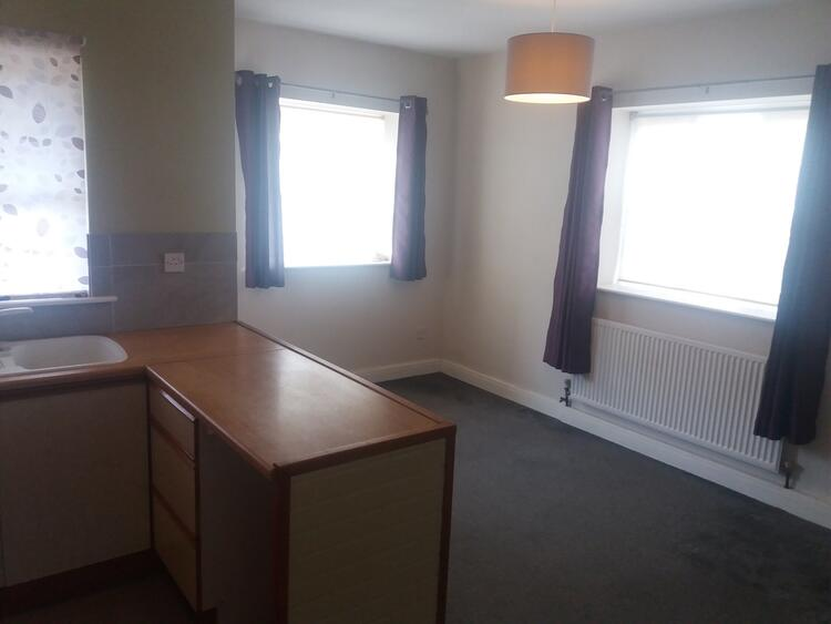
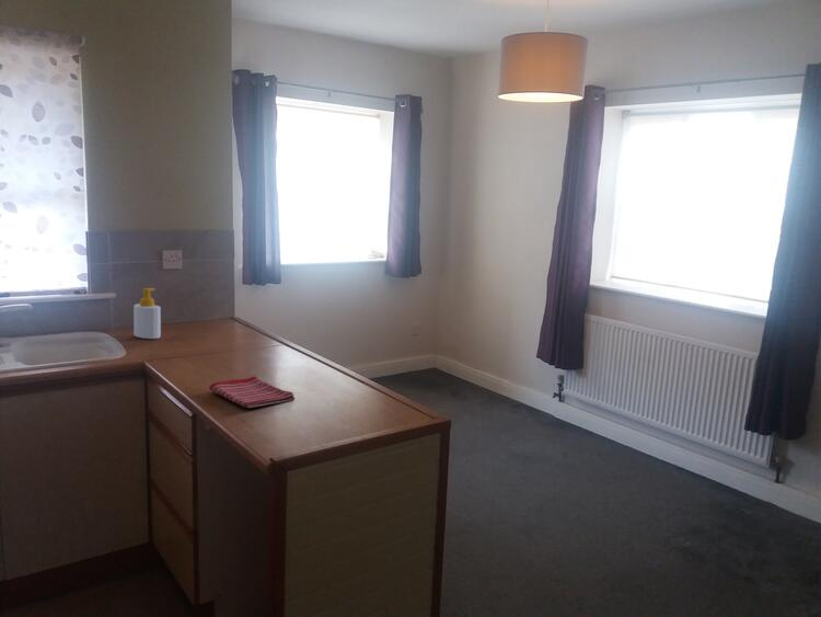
+ soap bottle (147, 312)
+ dish towel (251, 391)
